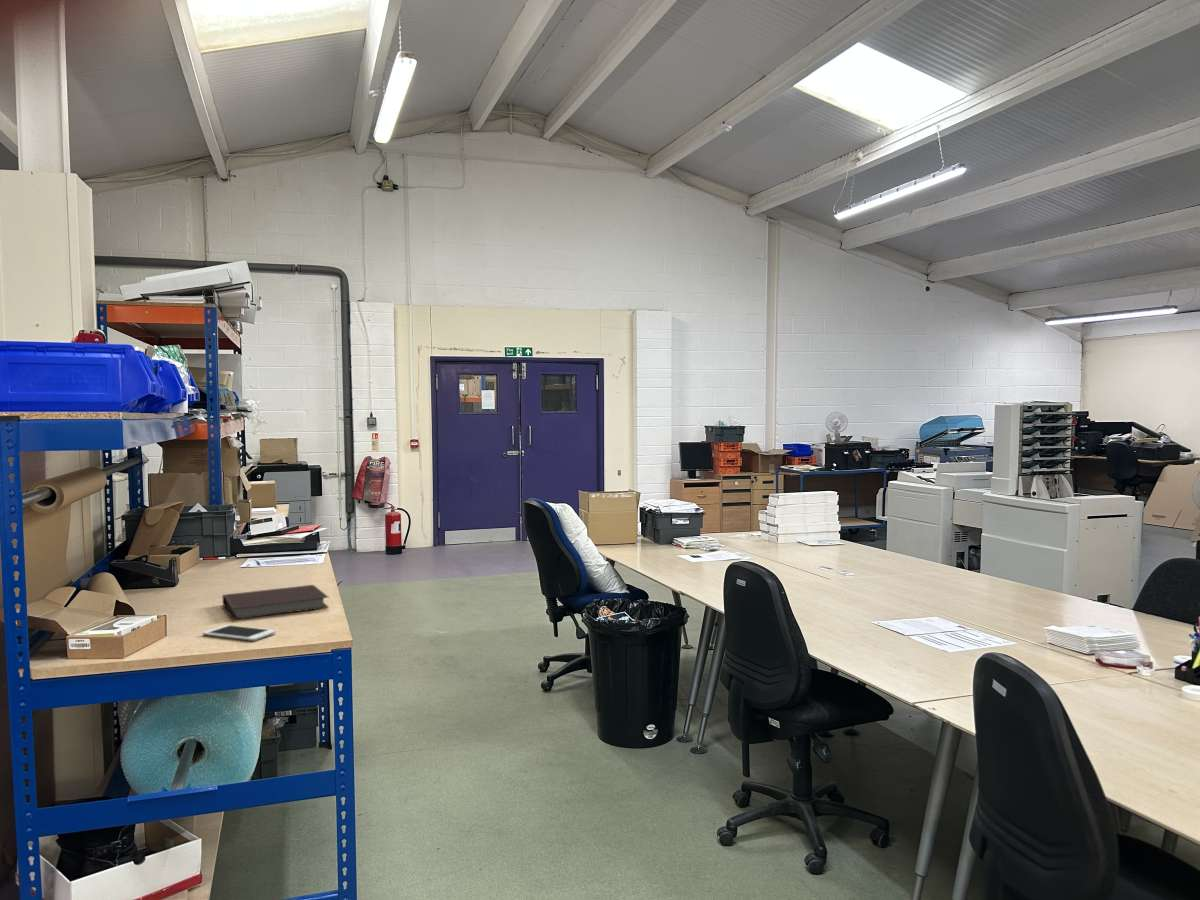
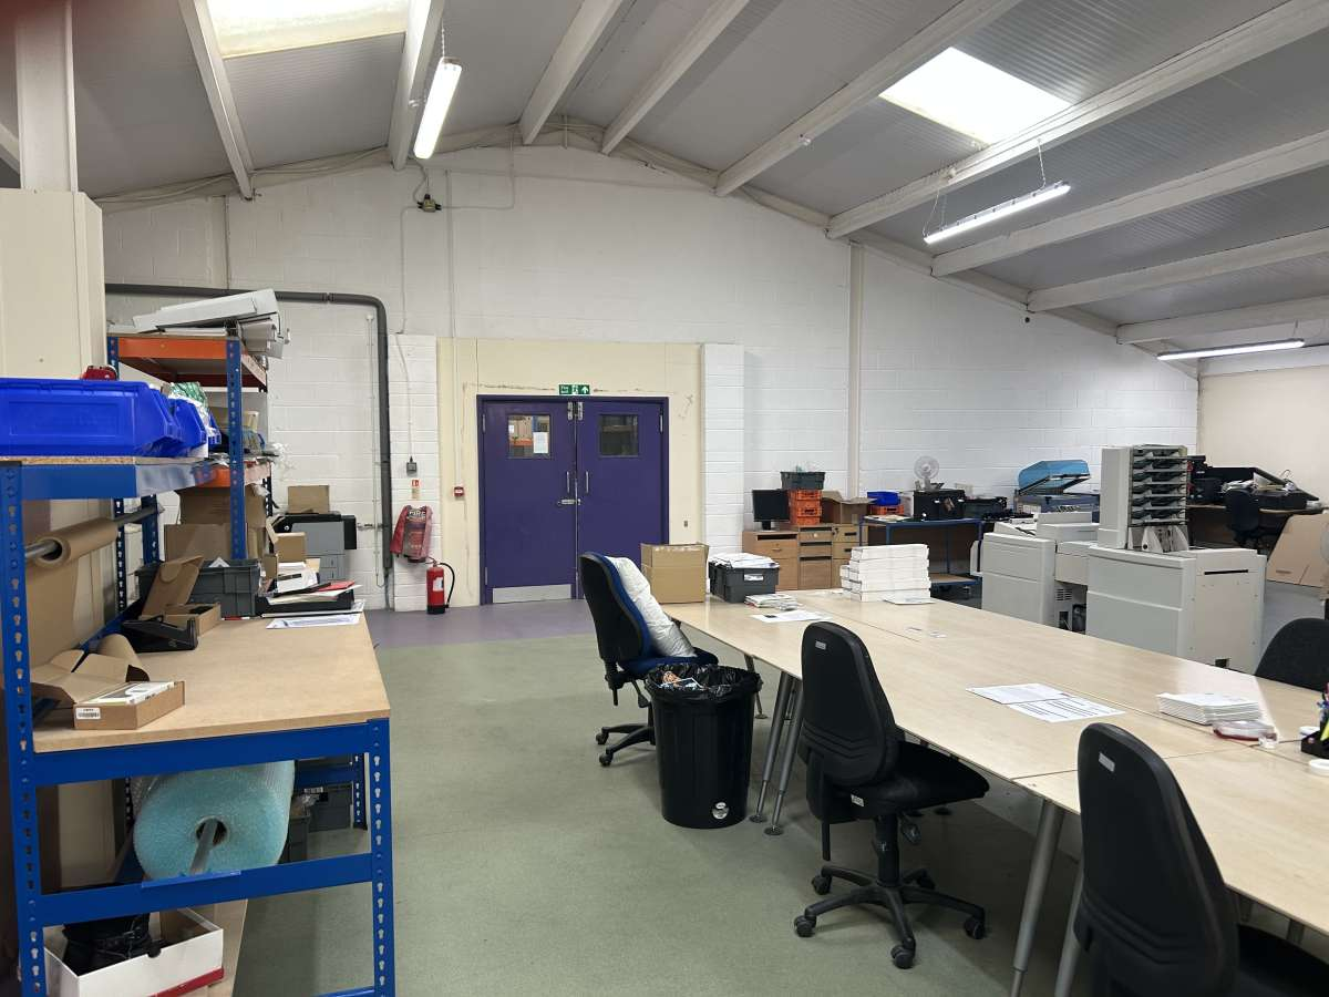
- cell phone (239, 632)
- notebook (275, 600)
